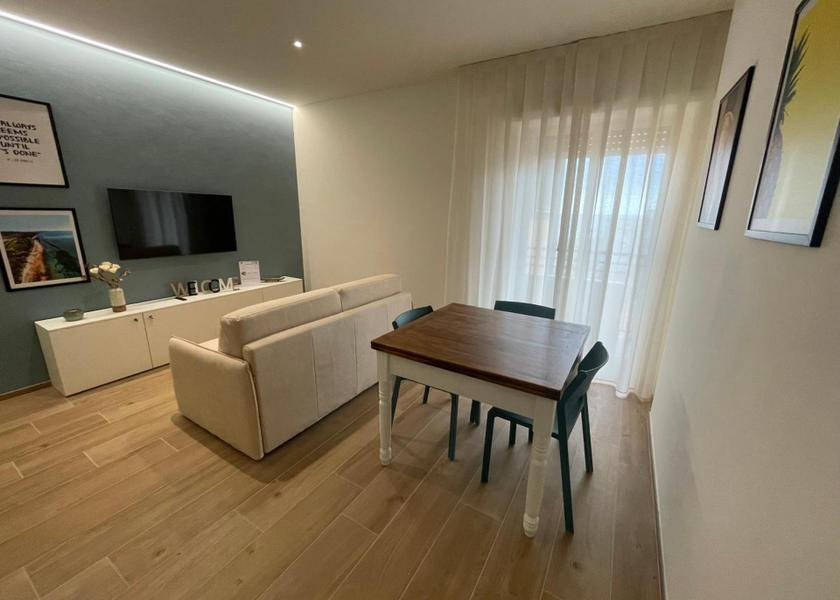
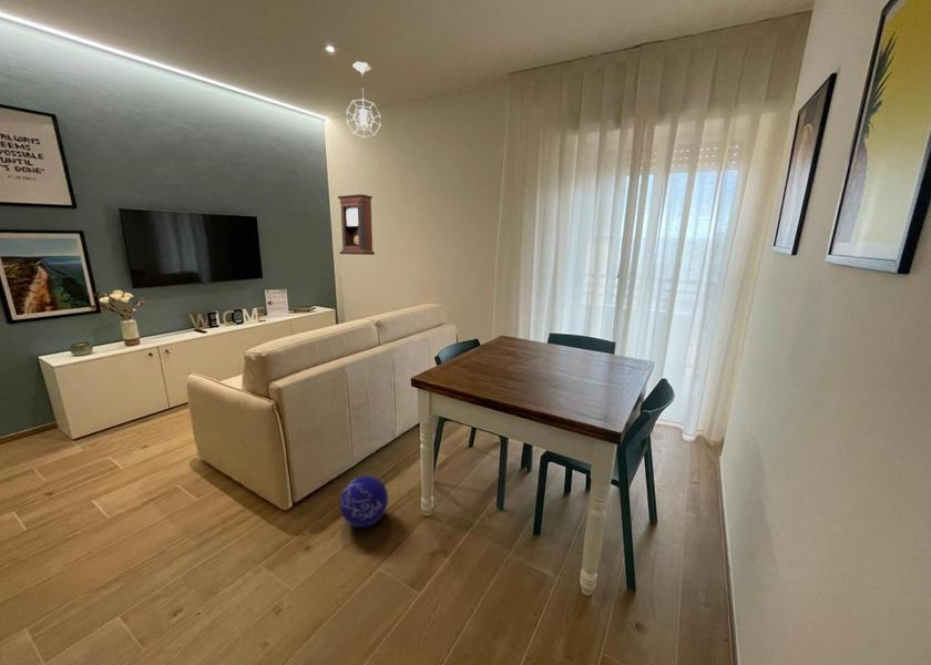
+ pendulum clock (355, 225)
+ pendant light (362, 102)
+ ball (364, 500)
